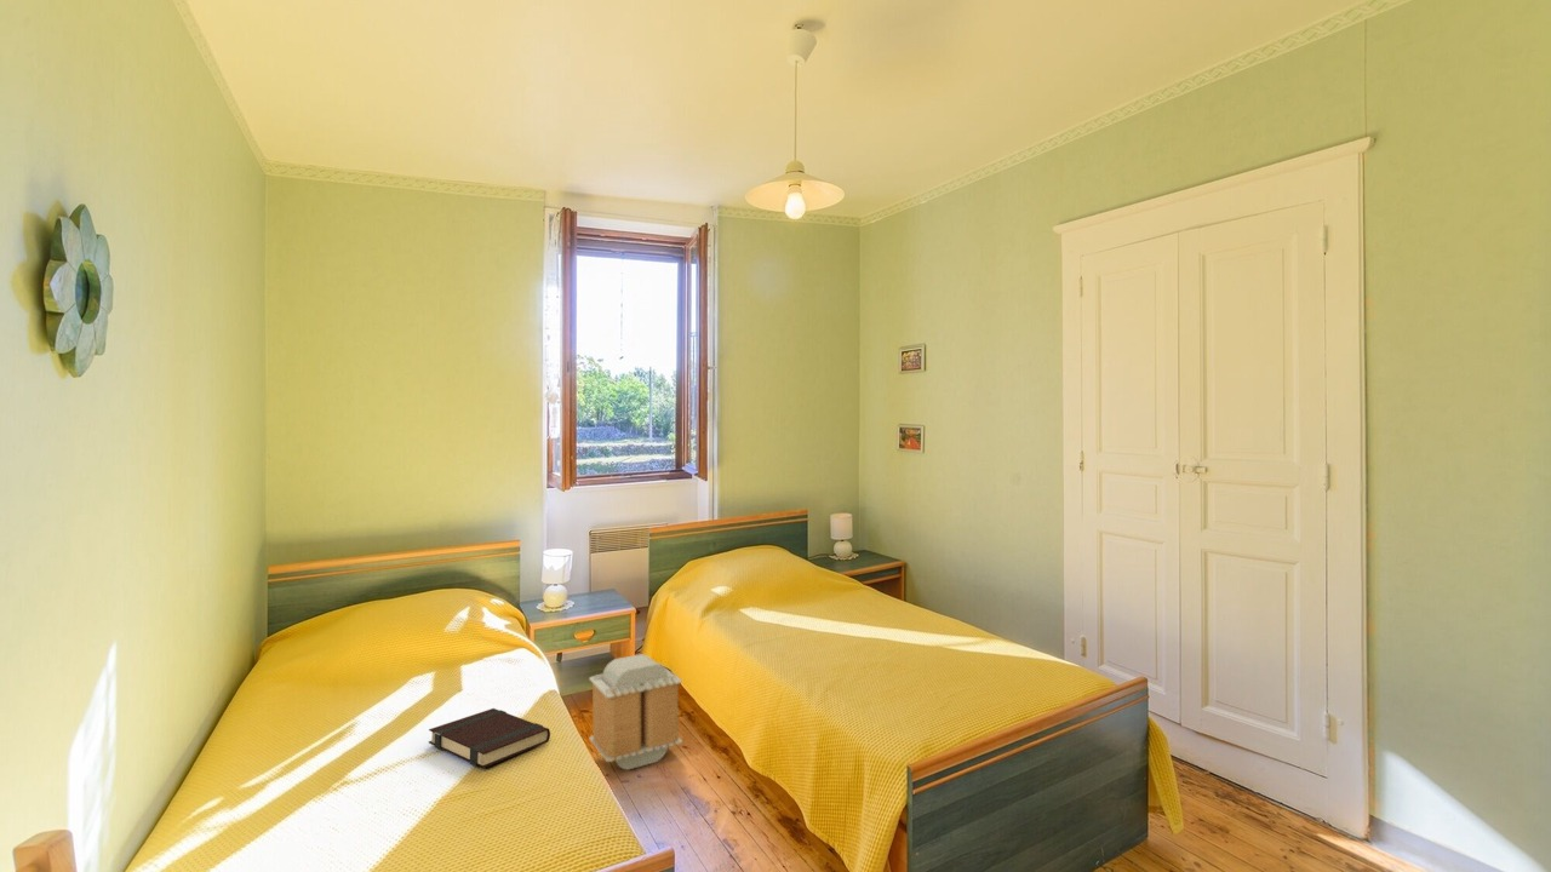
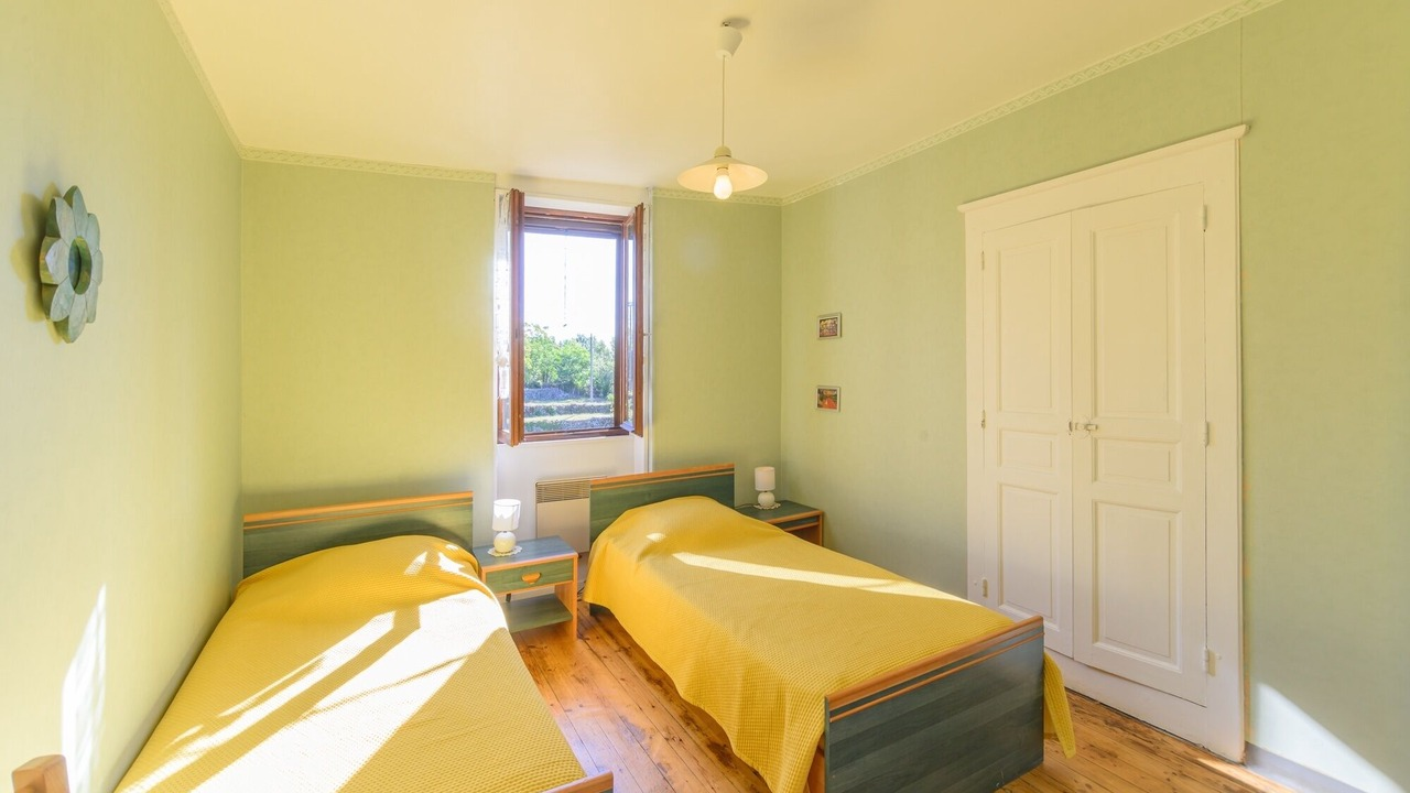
- air purifier (635, 710)
- book (490, 735)
